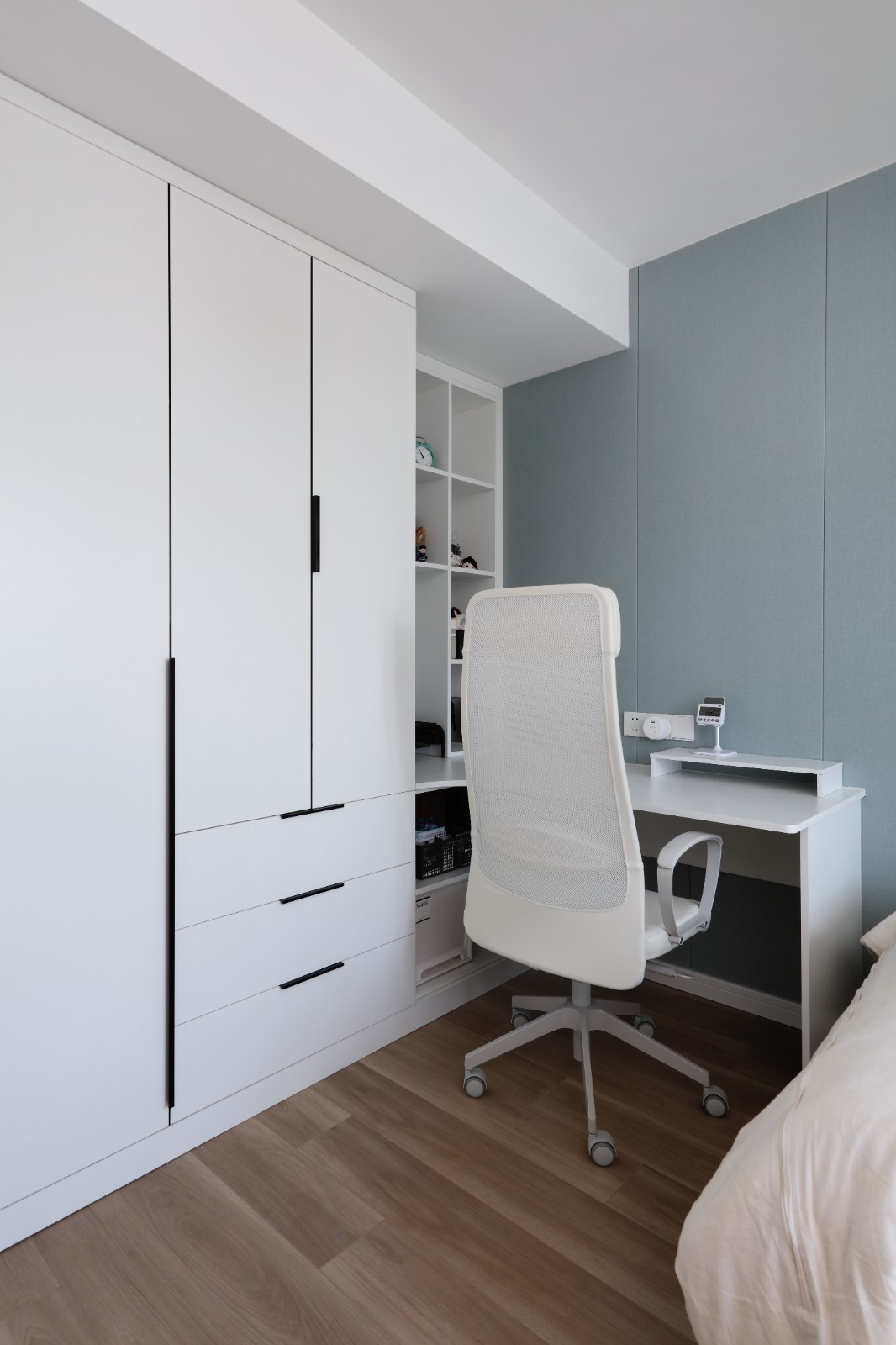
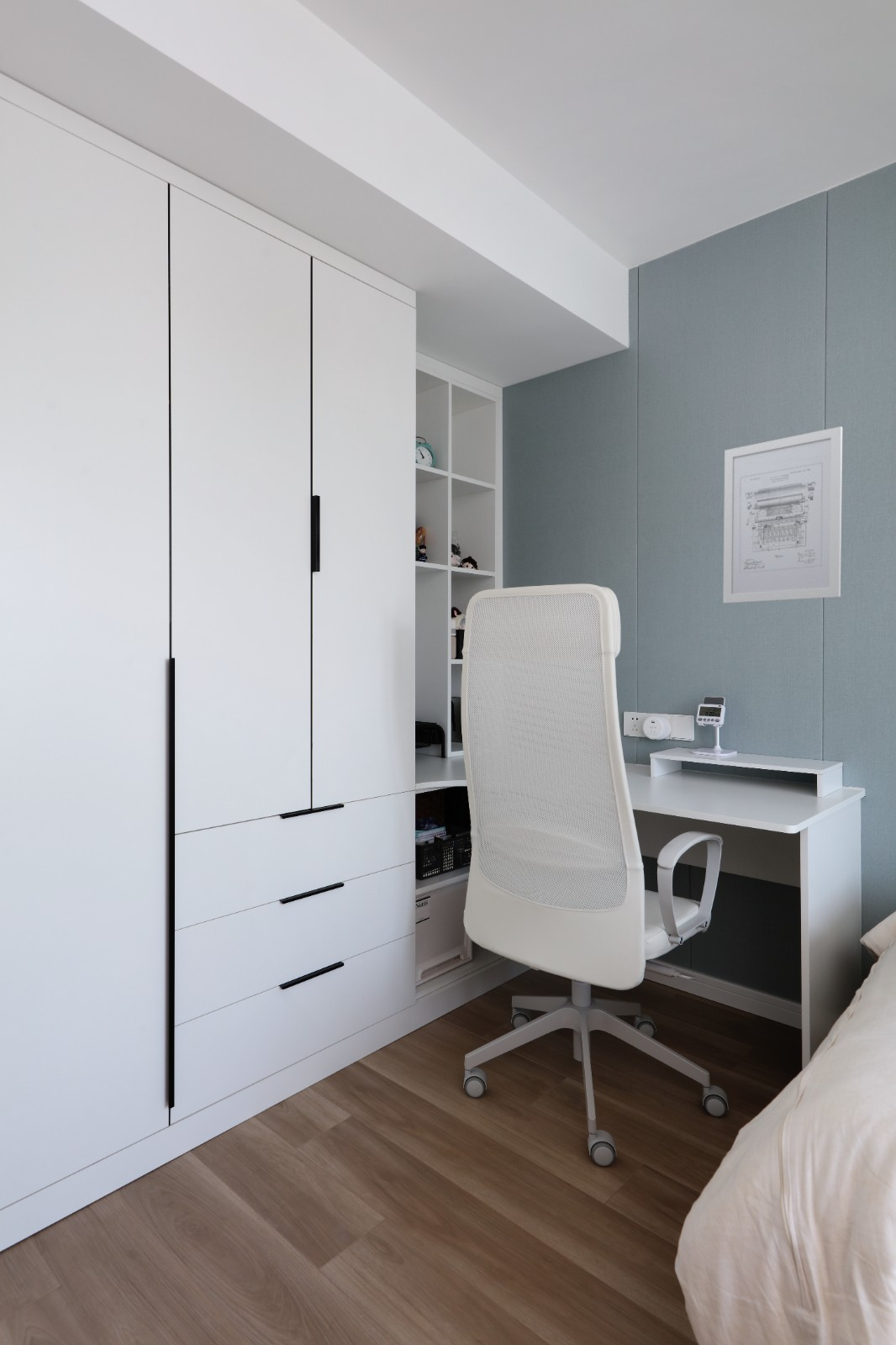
+ wall art (779, 520)
